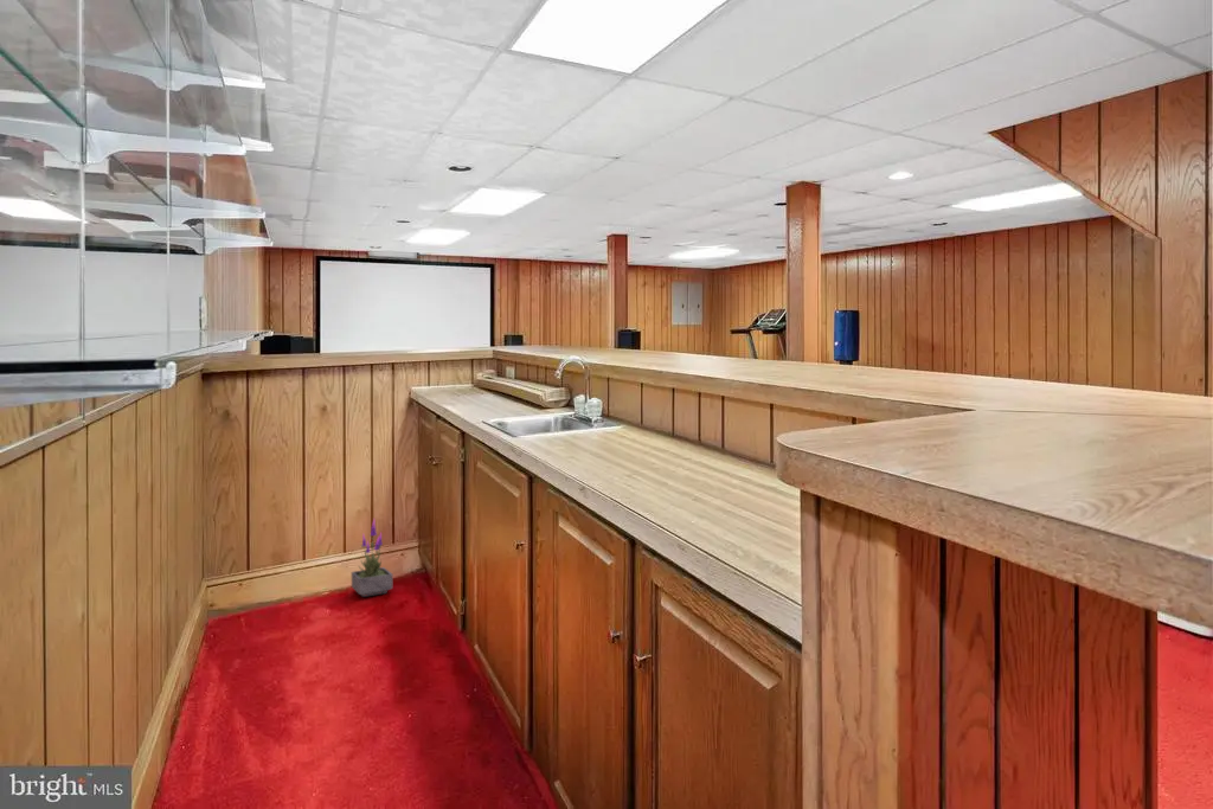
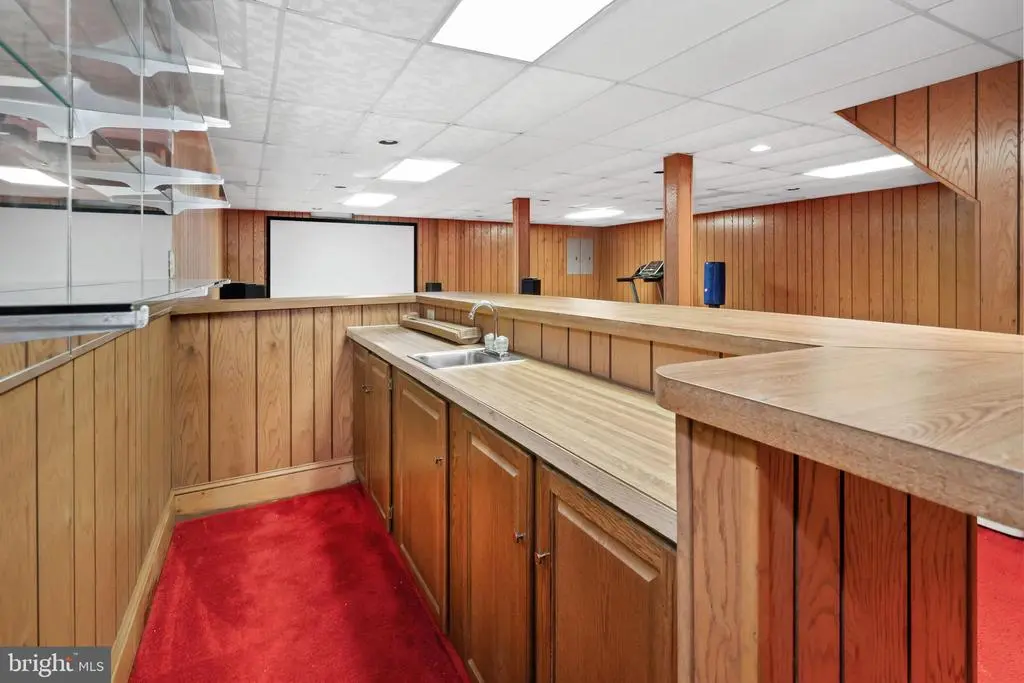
- potted plant (372, 554)
